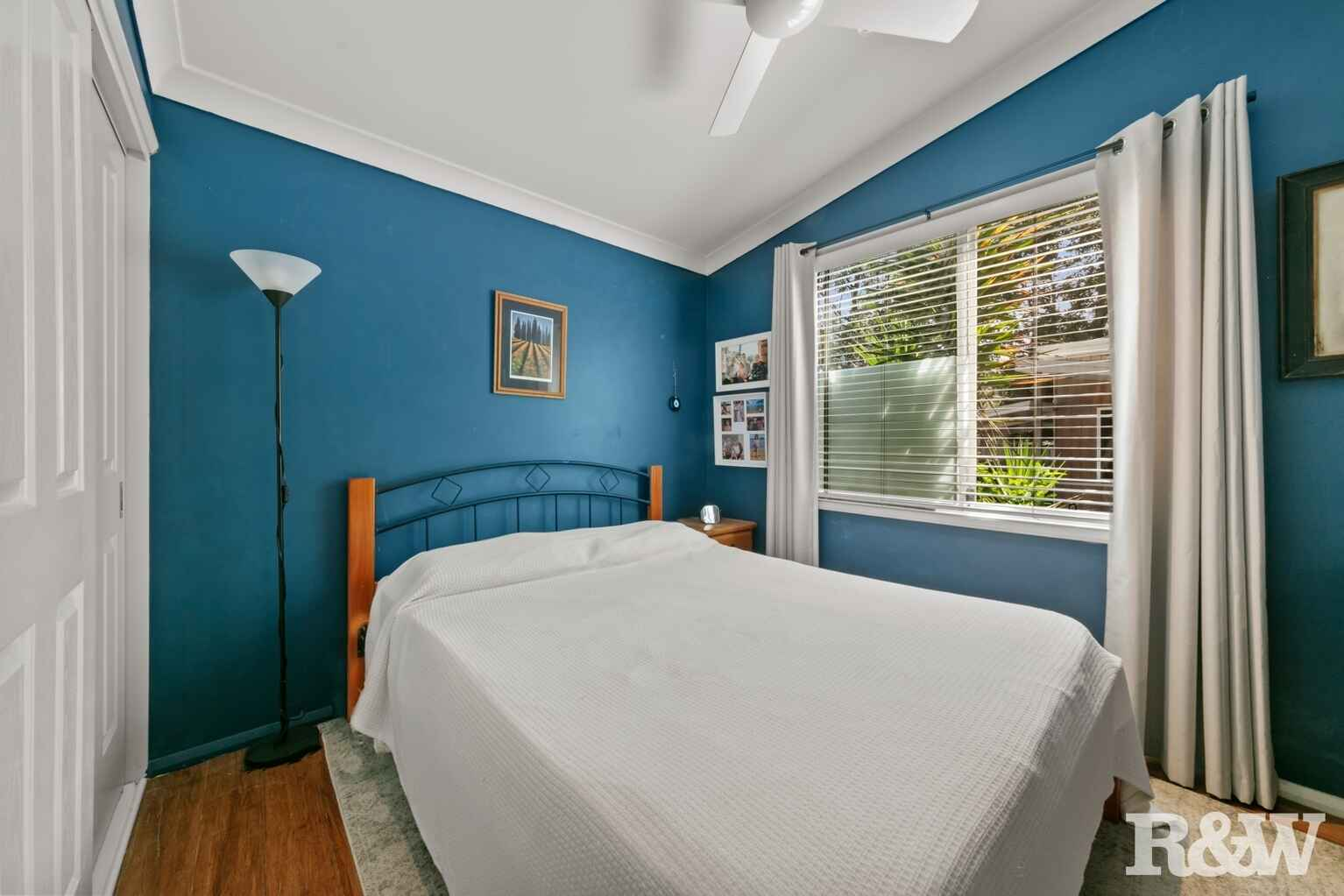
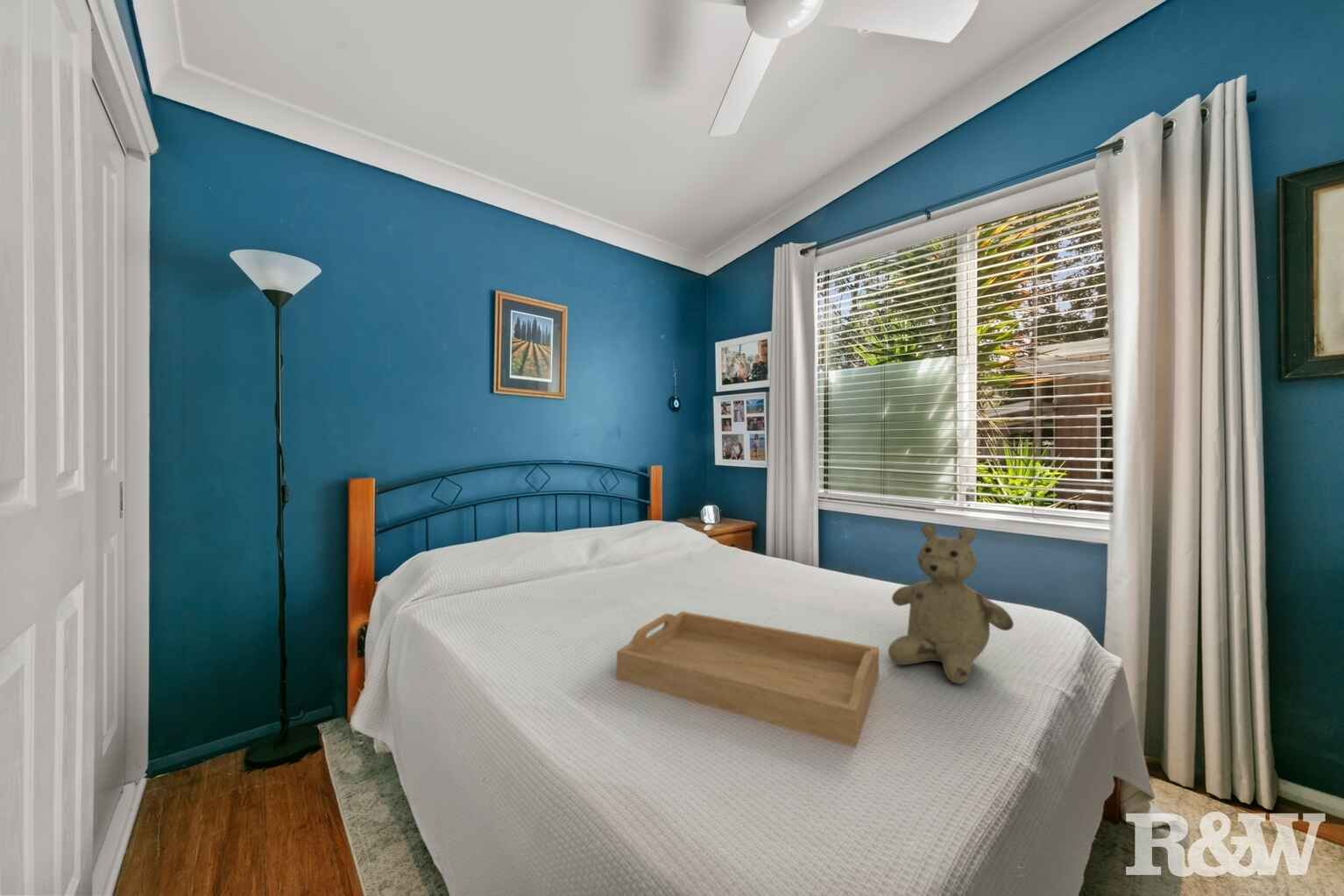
+ teddy bear (939, 595)
+ serving tray (748, 659)
